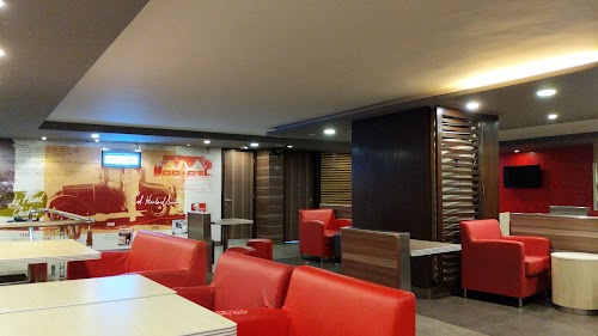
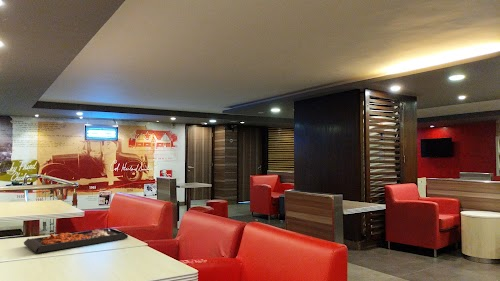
+ food tray (77, 236)
